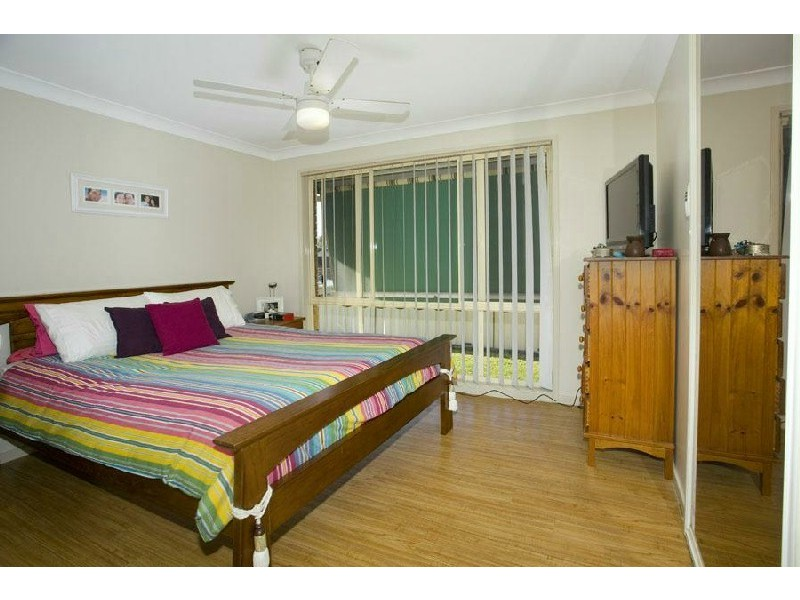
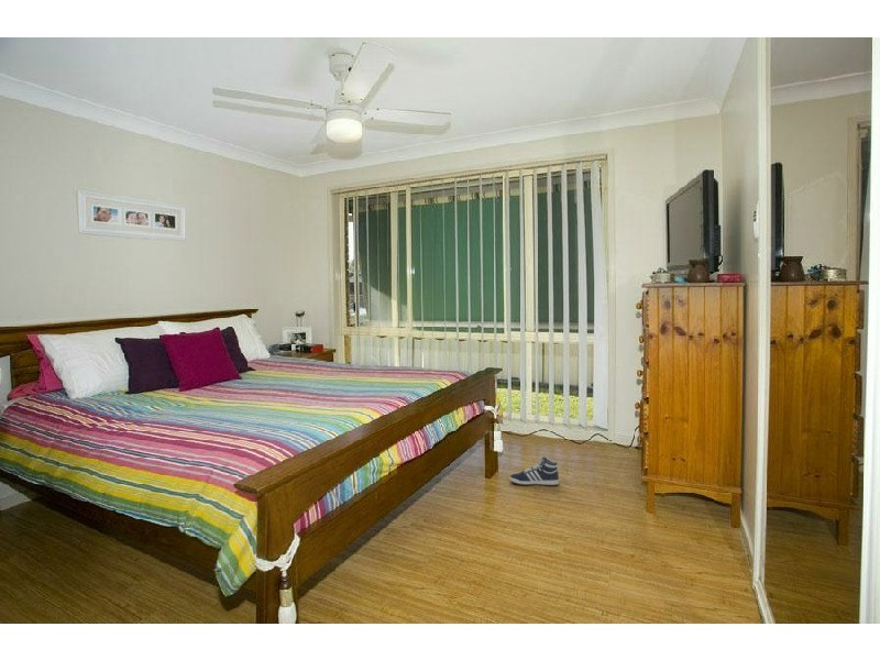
+ sneaker (534, 470)
